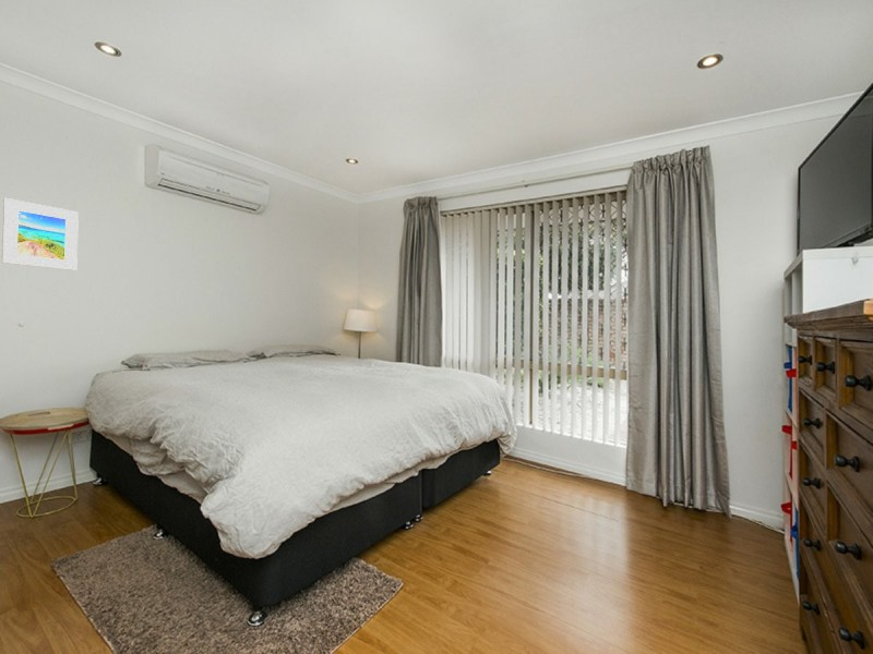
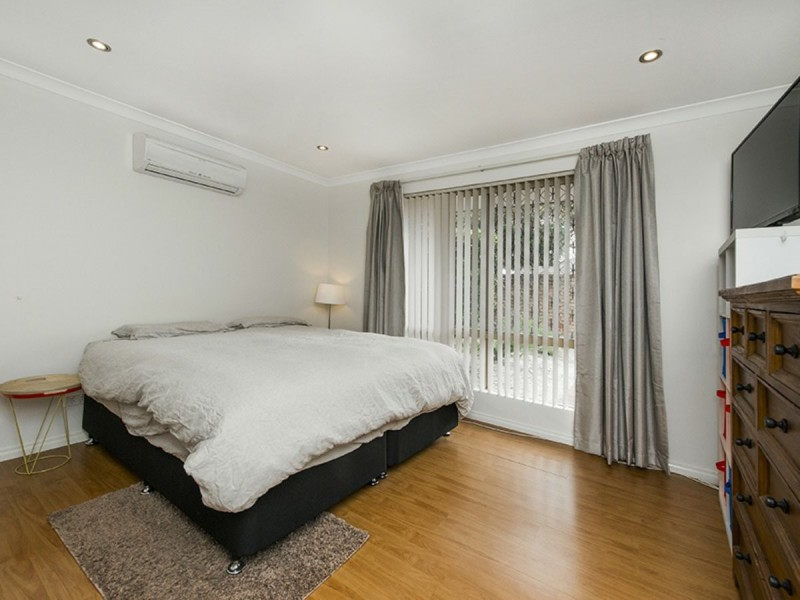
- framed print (41, 235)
